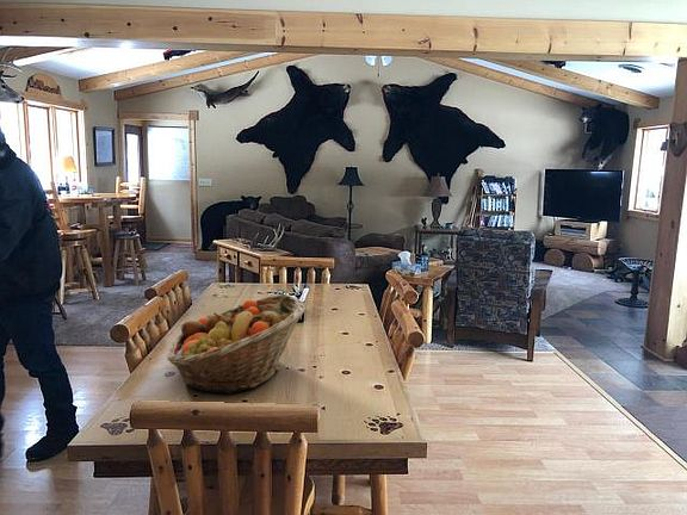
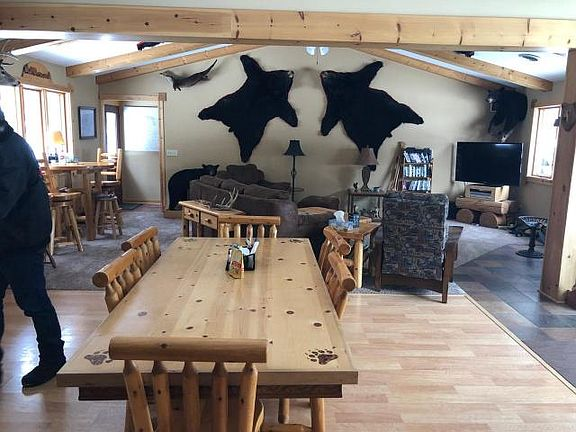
- fruit basket (237, 337)
